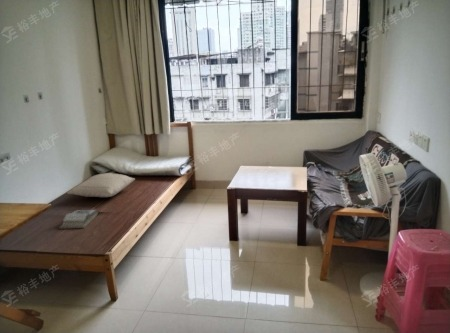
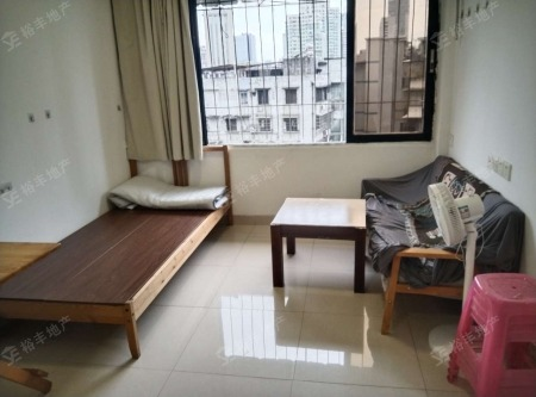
- book (79, 216)
- pillow (102, 185)
